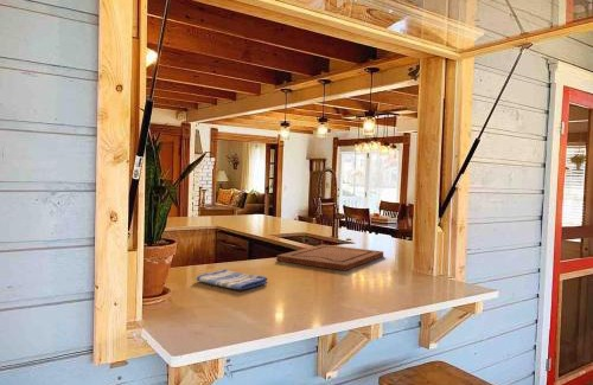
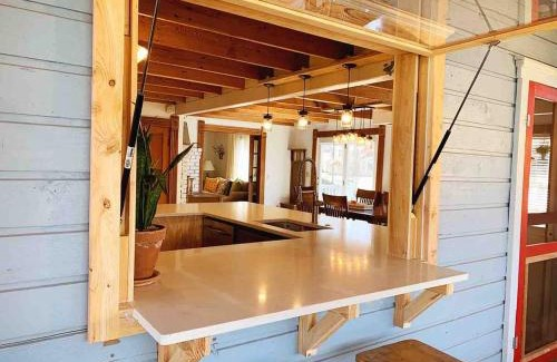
- cutting board (332, 255)
- dish towel (231, 278)
